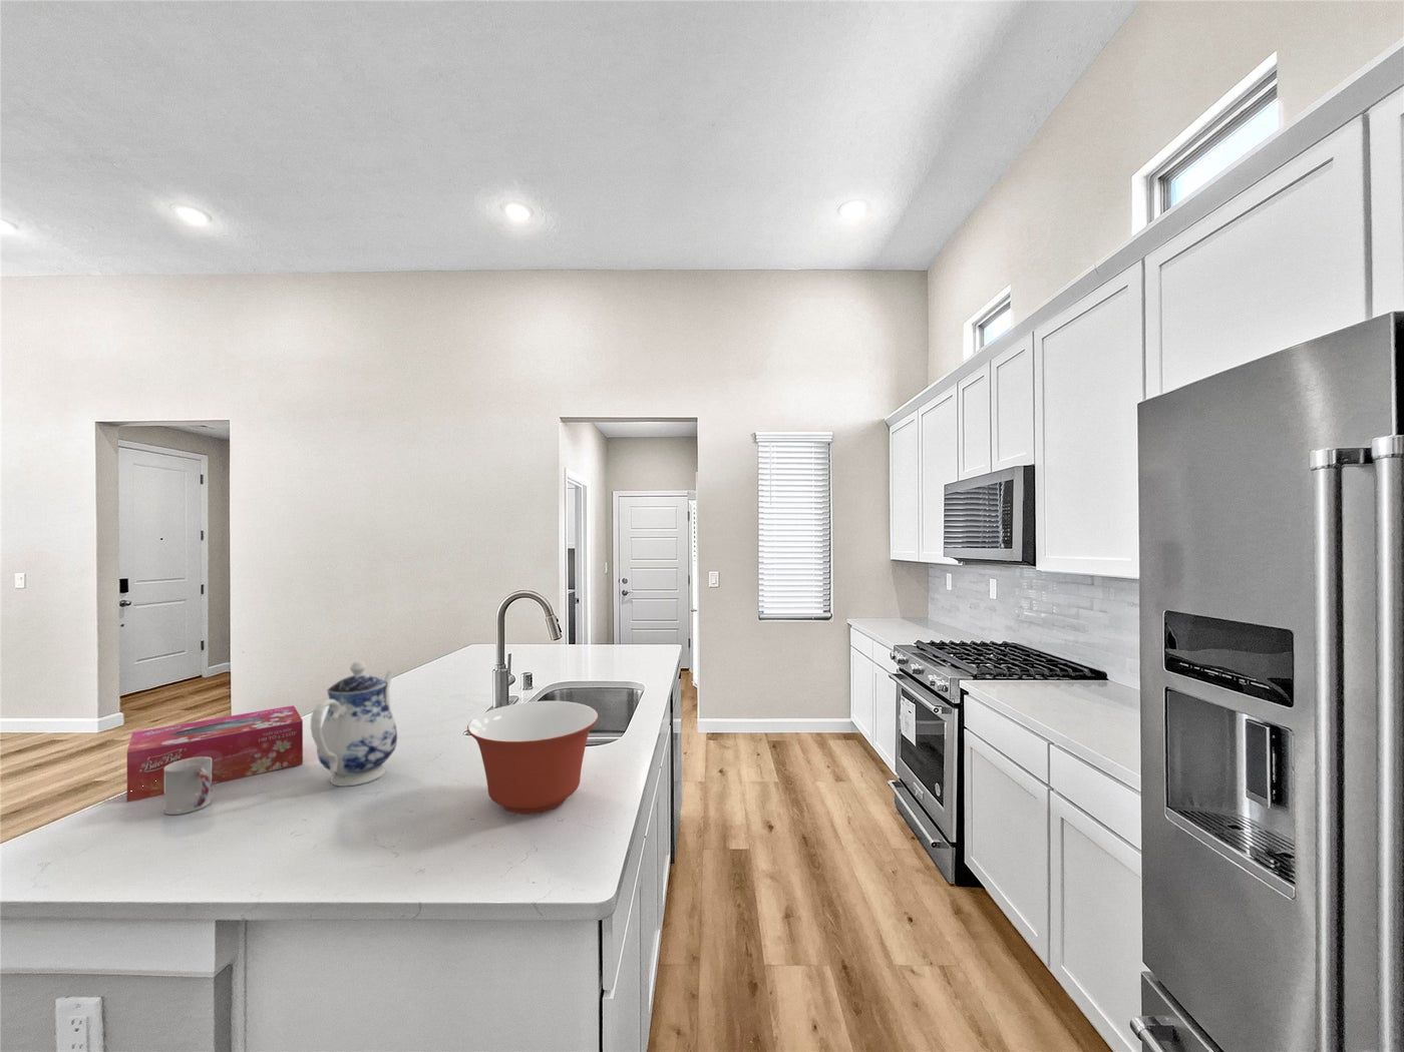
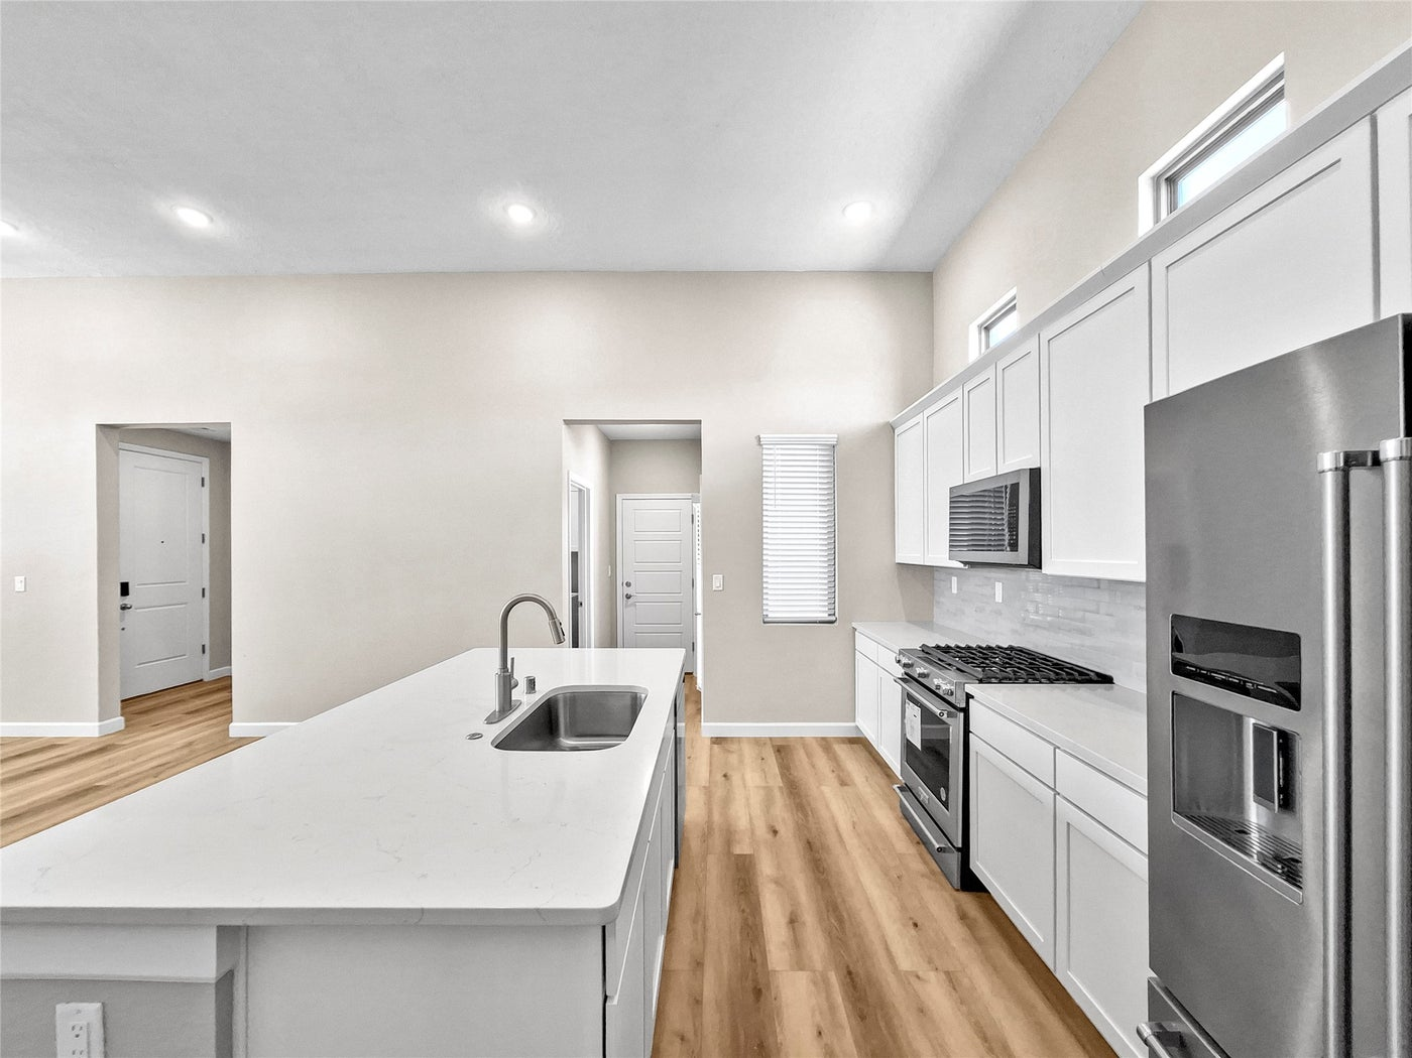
- mixing bowl (535, 758)
- teapot (358, 718)
- tissue box (220, 748)
- cup (192, 786)
